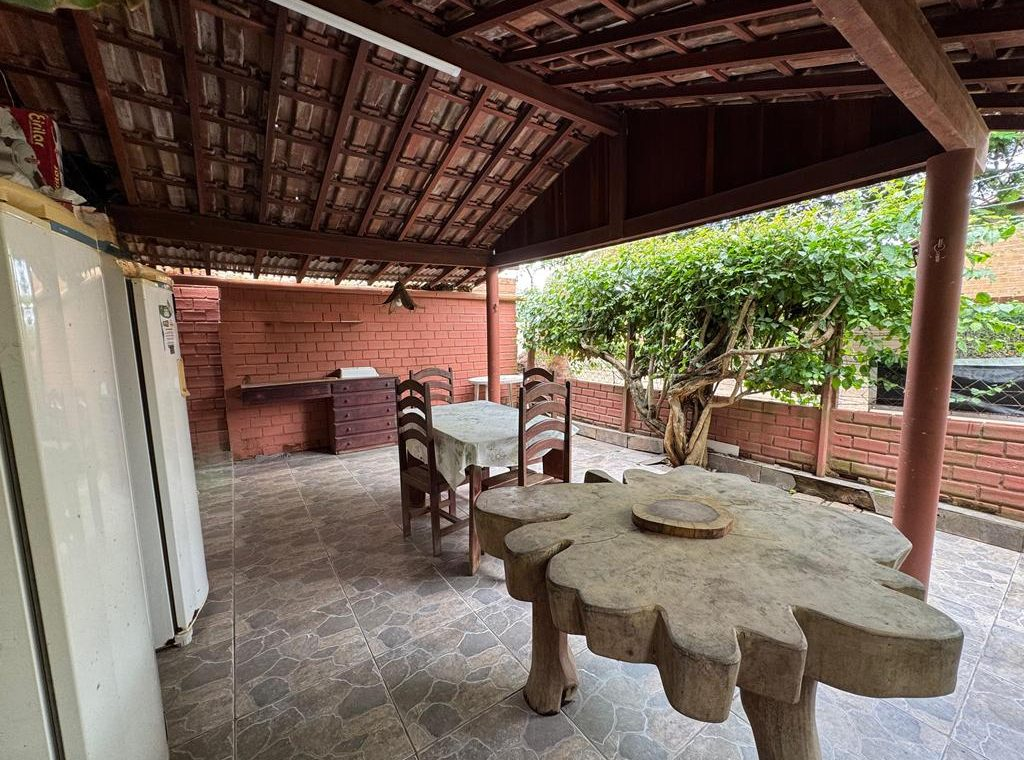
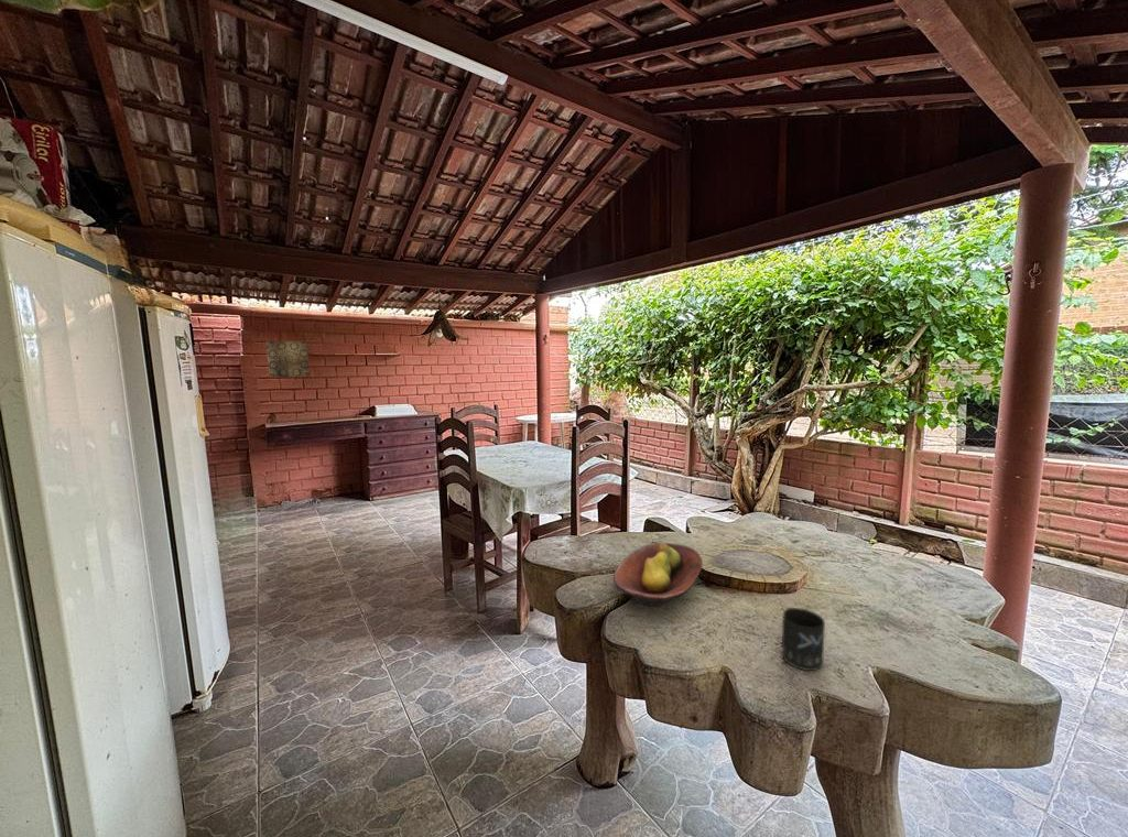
+ wall art (288, 359)
+ mug (799, 633)
+ fruit bowl (659, 568)
